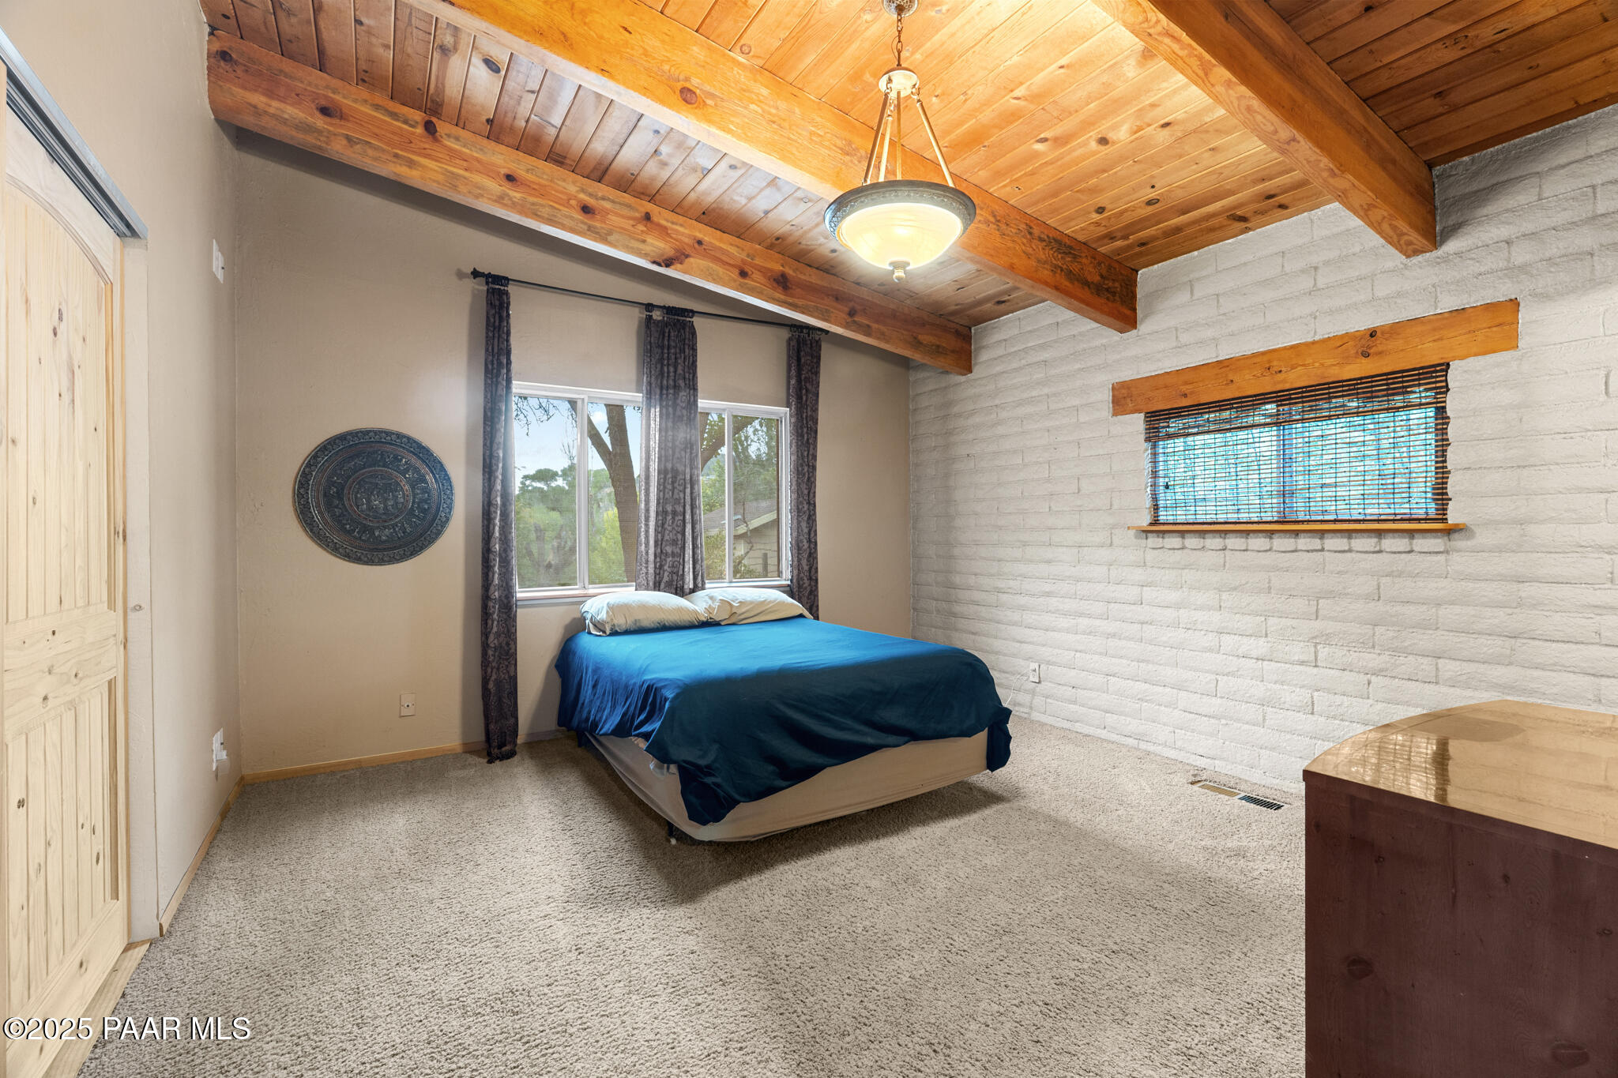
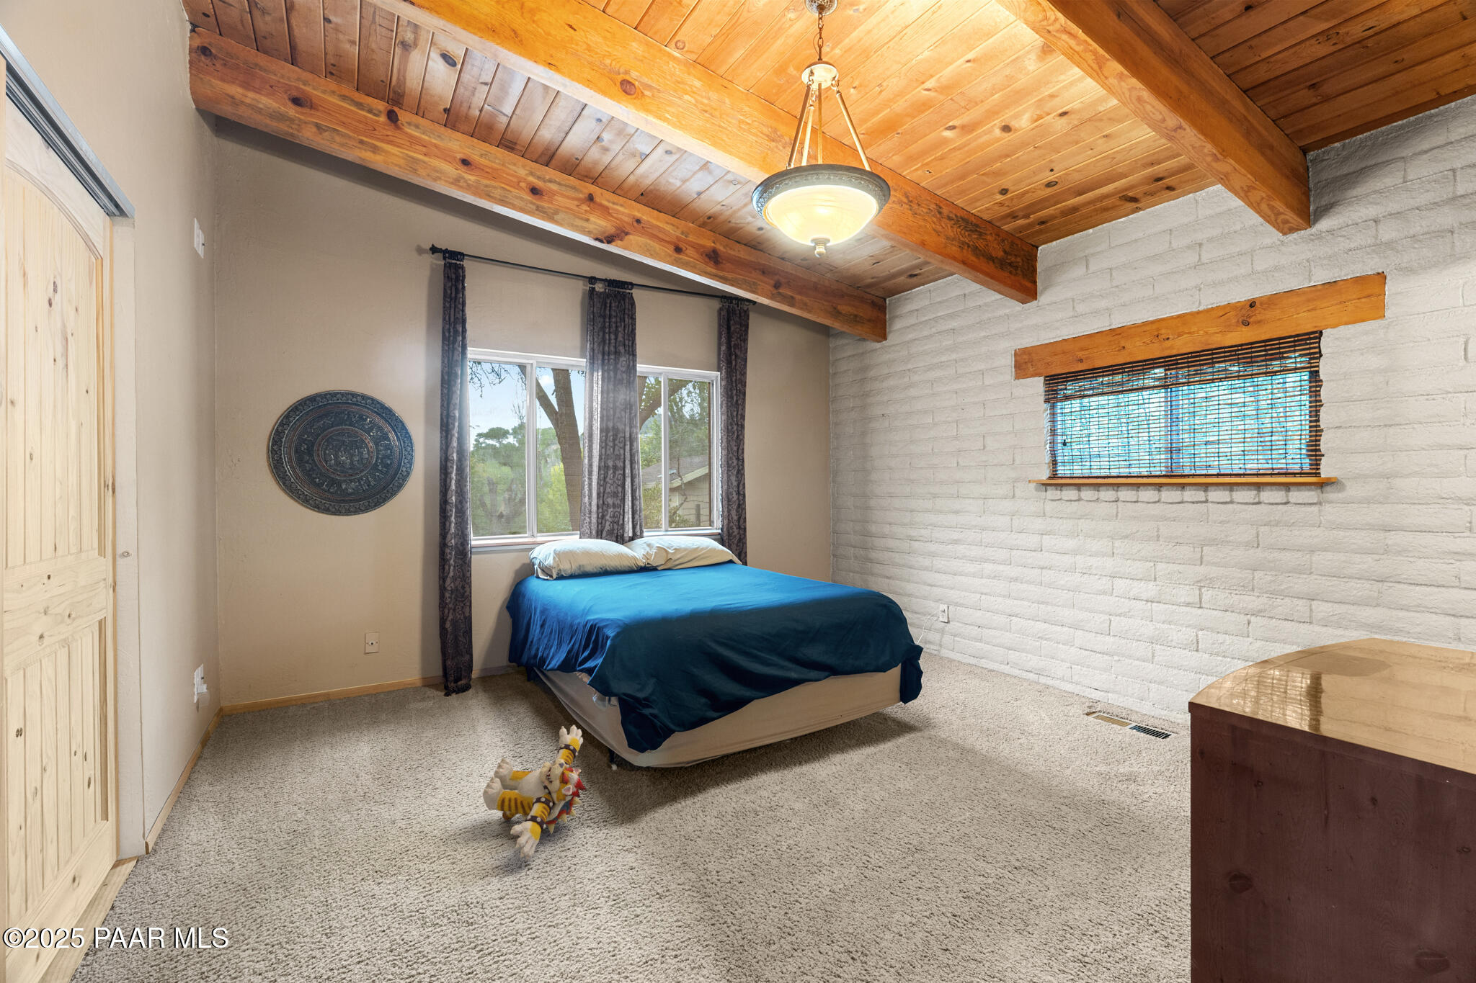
+ plush toy (539, 789)
